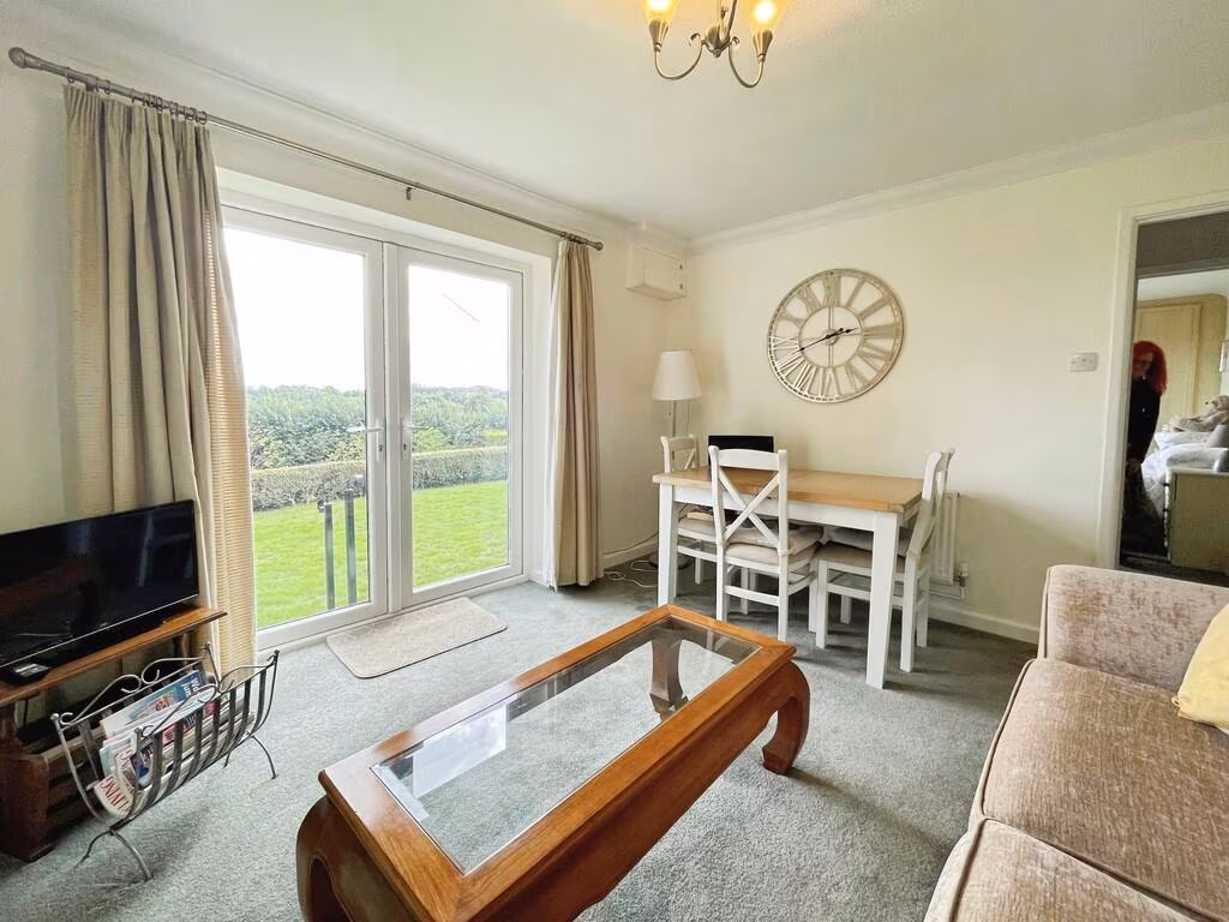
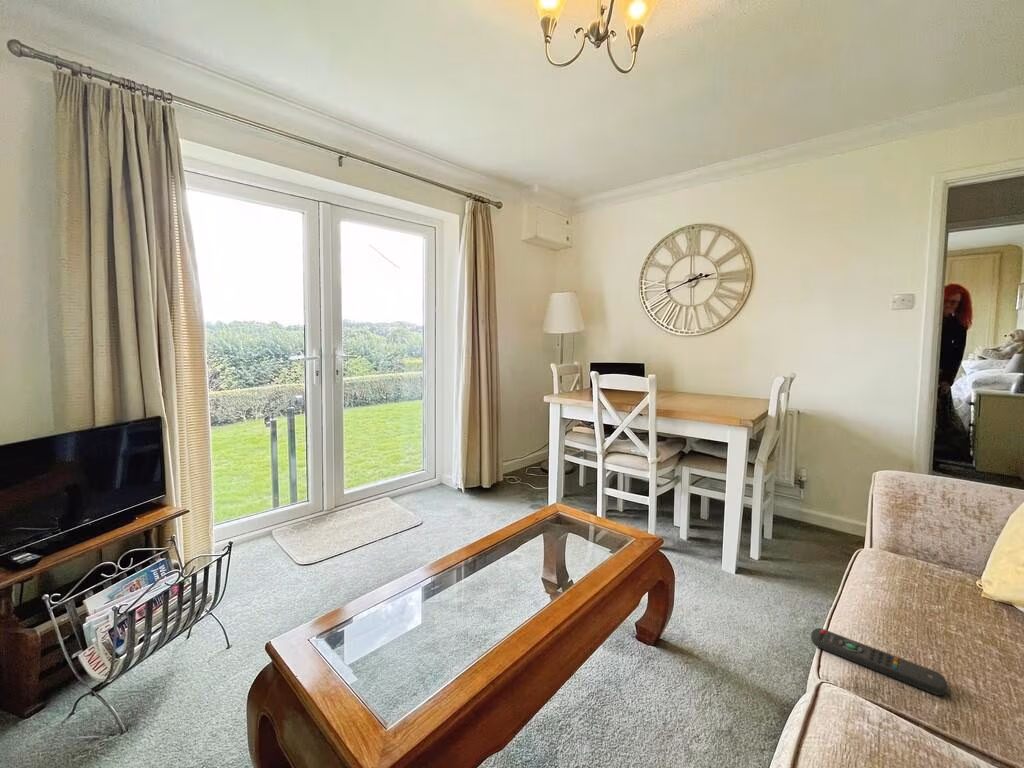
+ remote control (873, 658)
